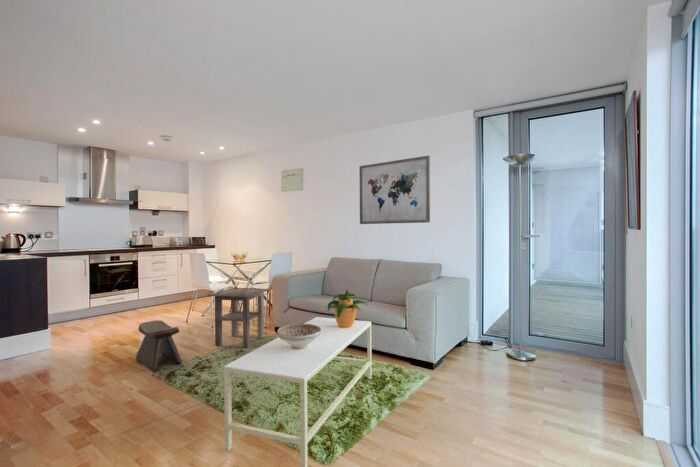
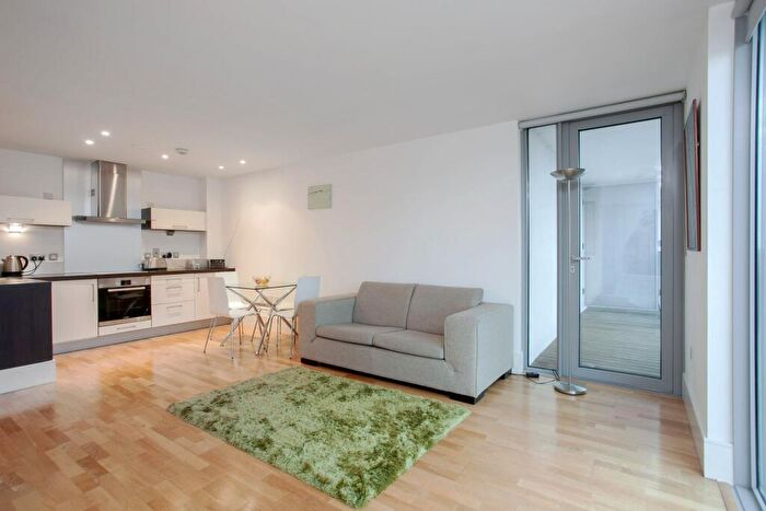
- coffee table (312, 373)
- potted plant (347, 308)
- stool (158, 343)
- wall art (392, 192)
- side table (240, 315)
- decorative bowl (299, 337)
